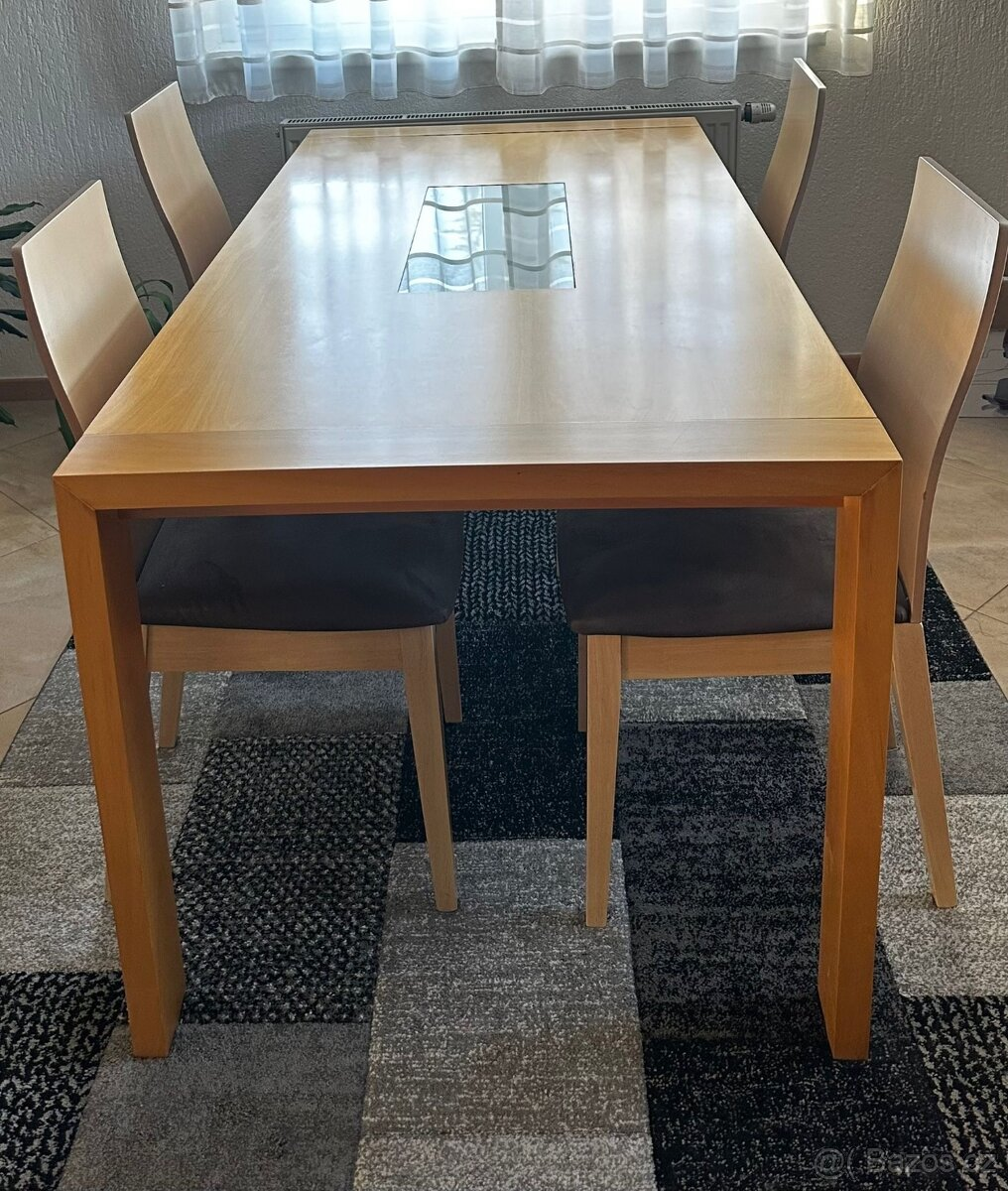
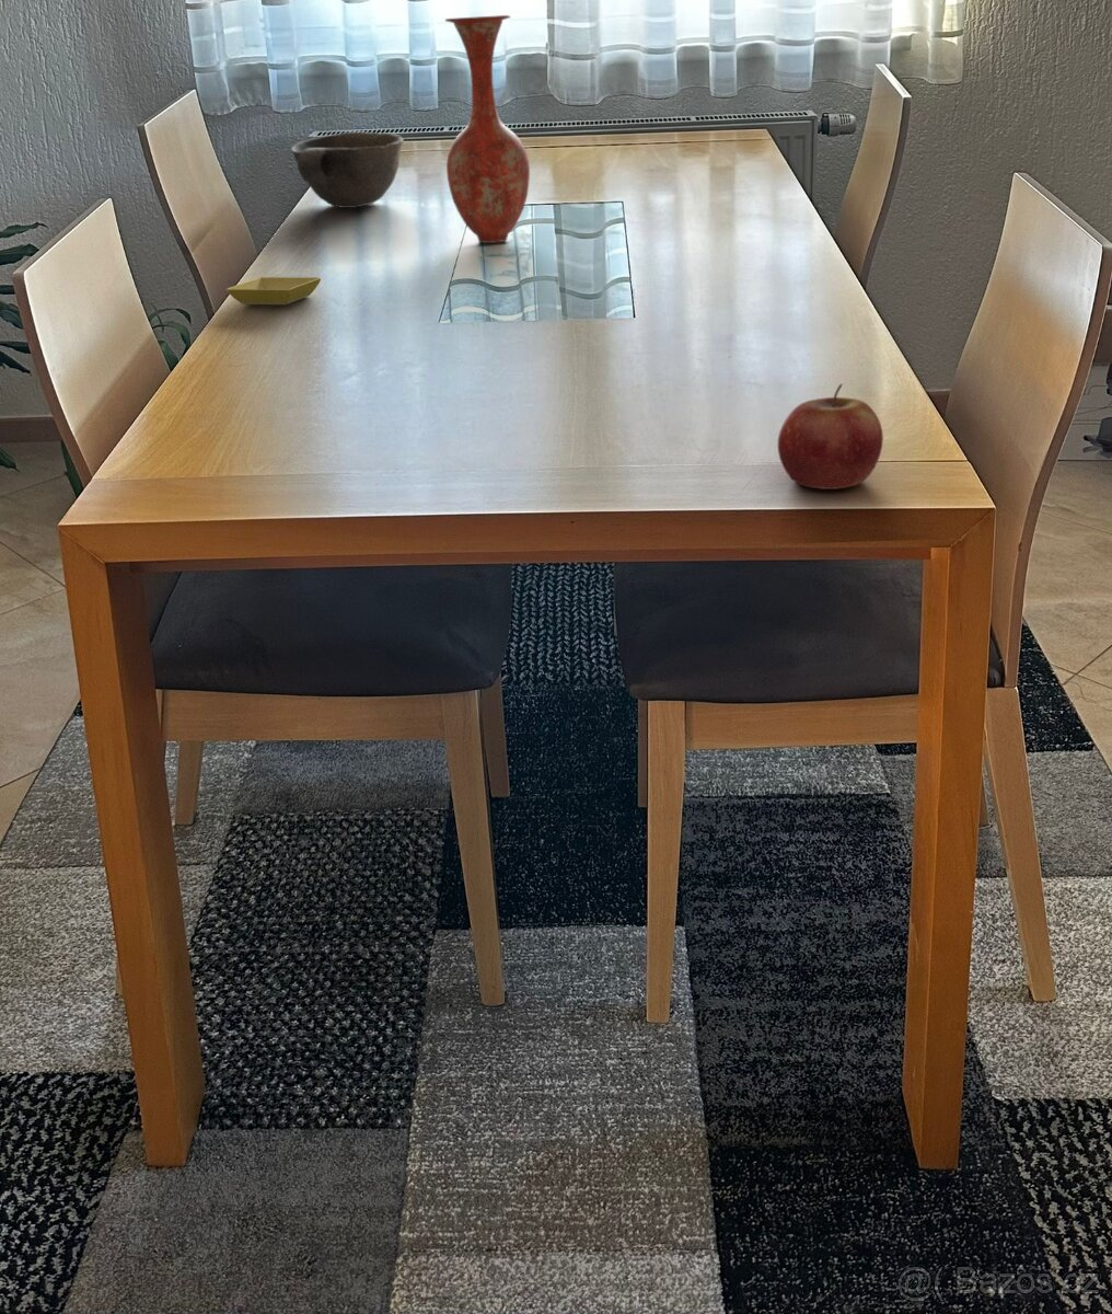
+ saucer (275, 291)
+ bowl (346, 172)
+ apple (830, 432)
+ vase (485, 131)
